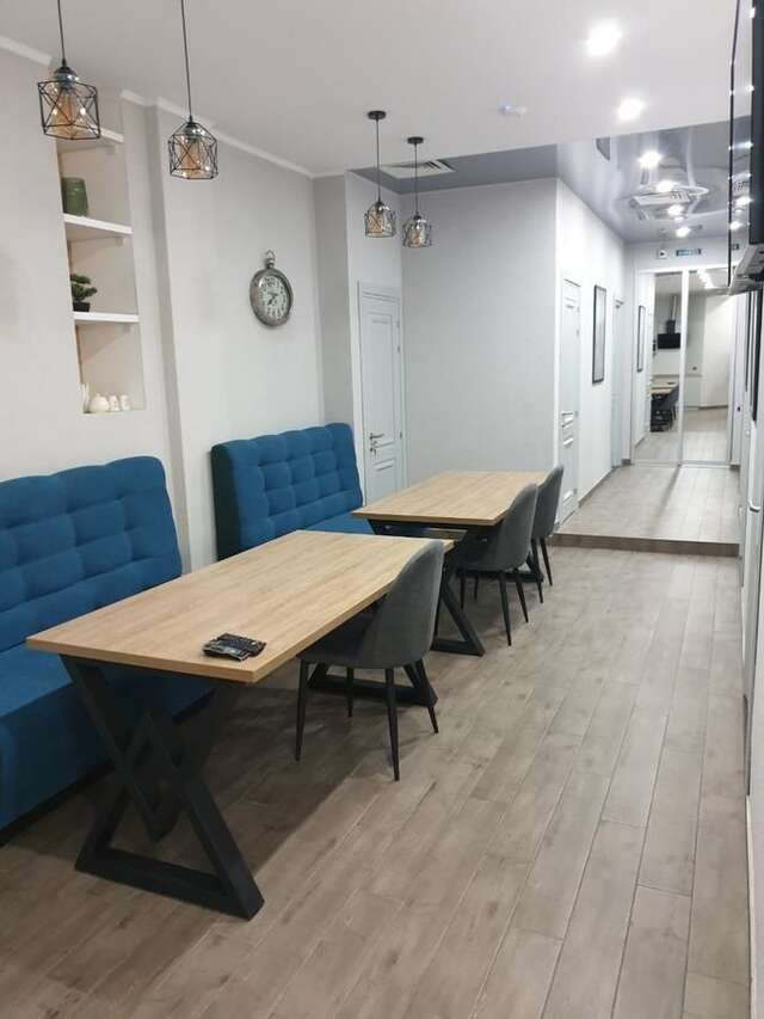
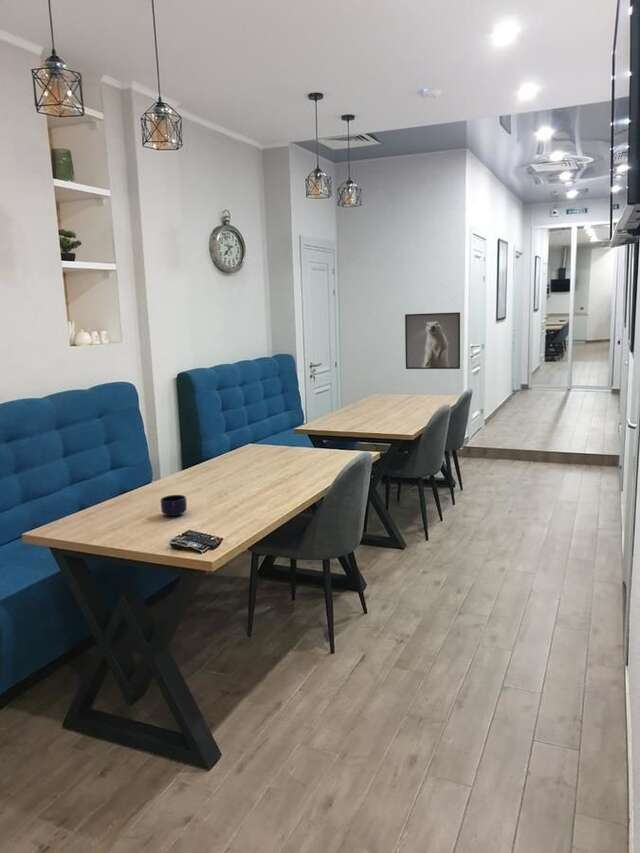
+ mug (173, 506)
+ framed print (432, 341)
